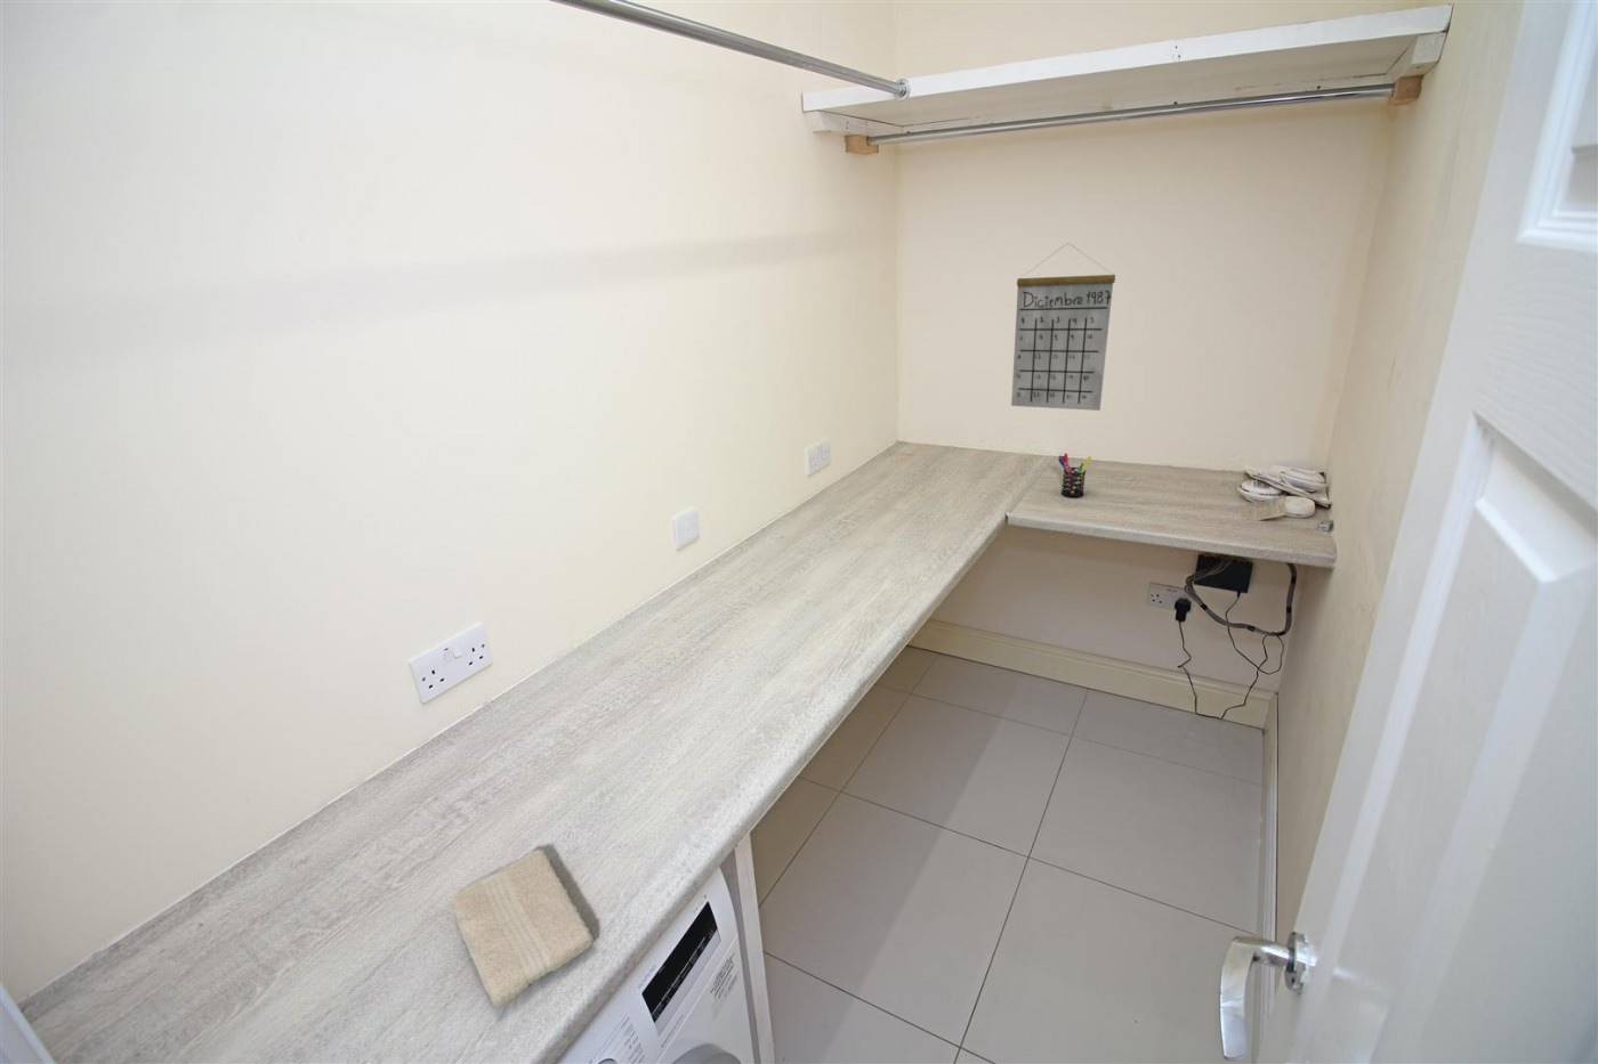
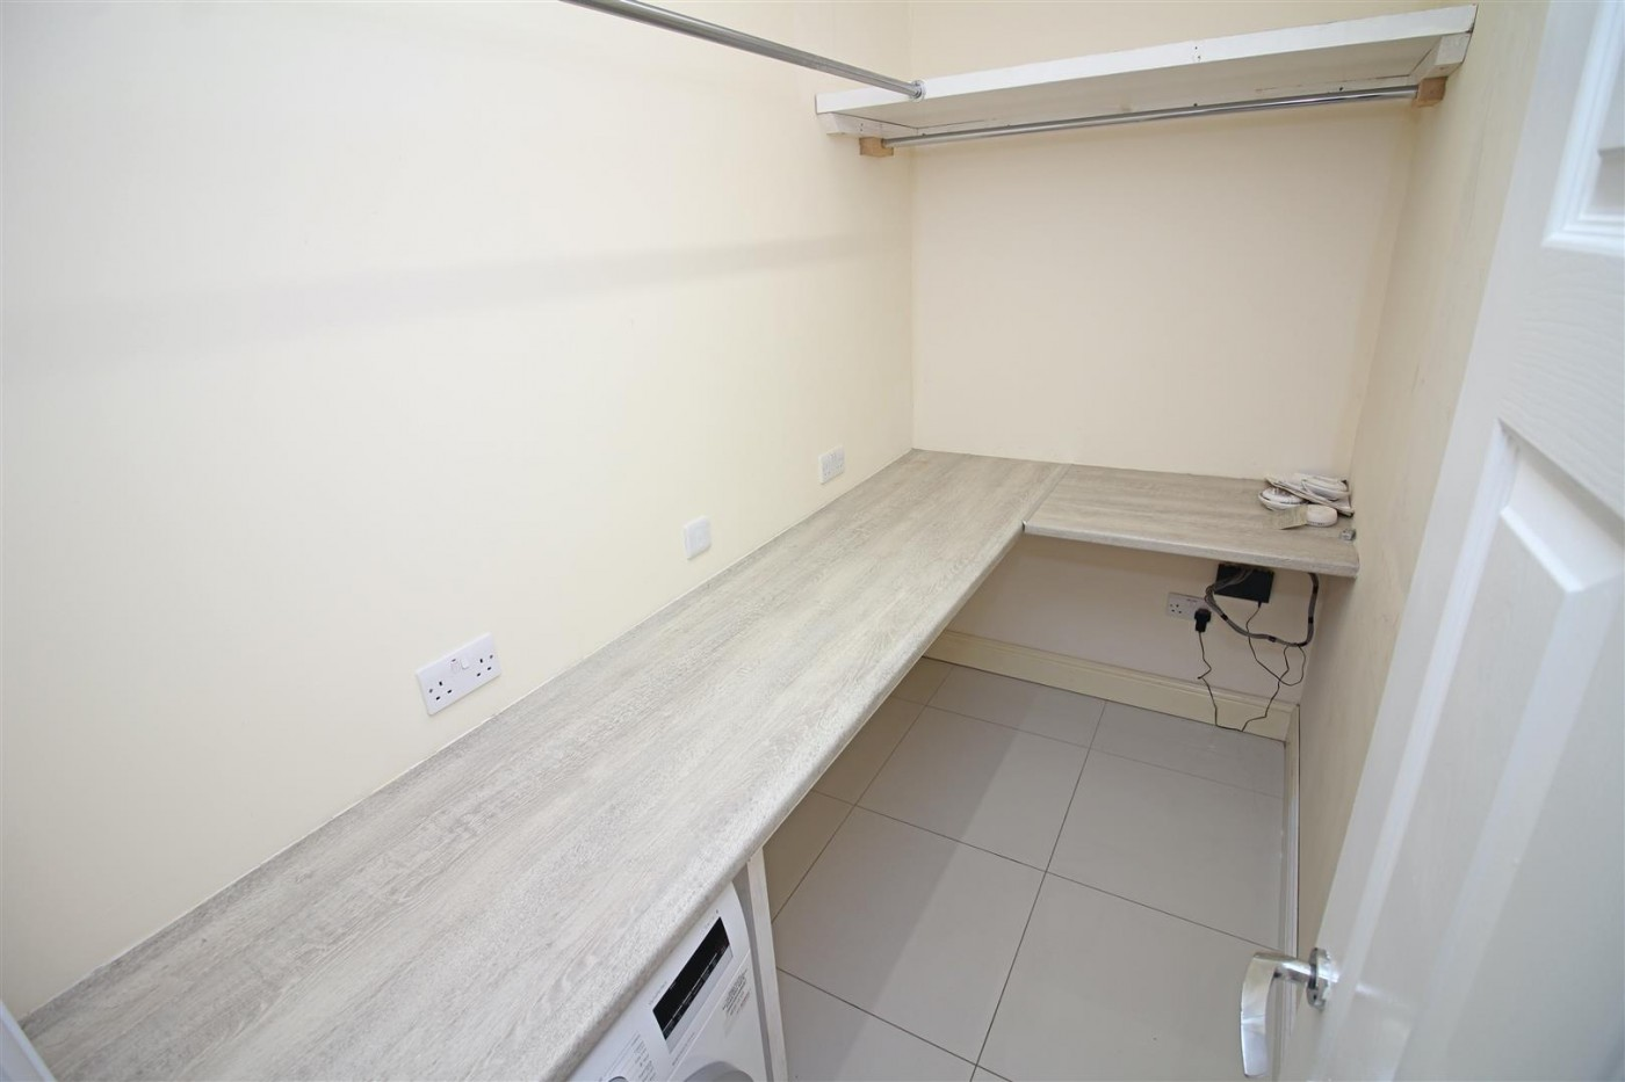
- calendar (1061, 329)
- pen holder (1074, 474)
- washcloth (518, 918)
